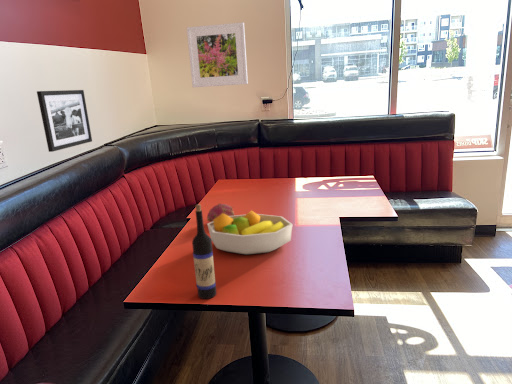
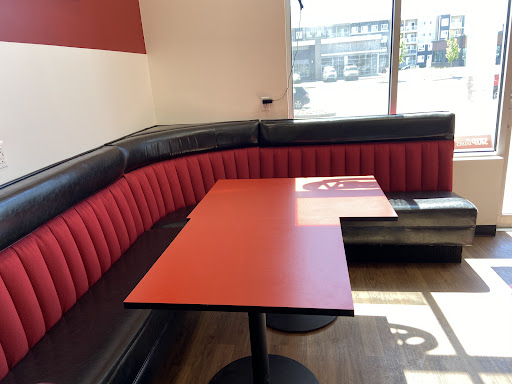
- fruit (220, 212)
- picture frame (67, 118)
- fruit bowl (249, 229)
- wine bottle (203, 251)
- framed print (217, 55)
